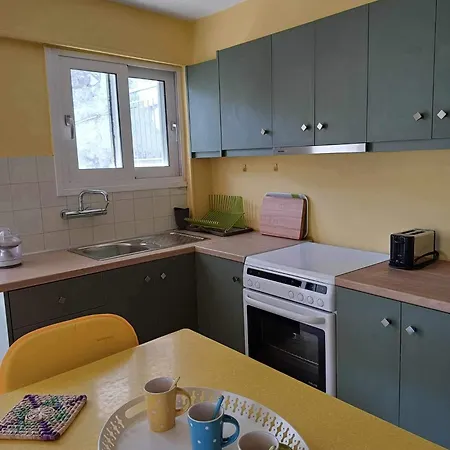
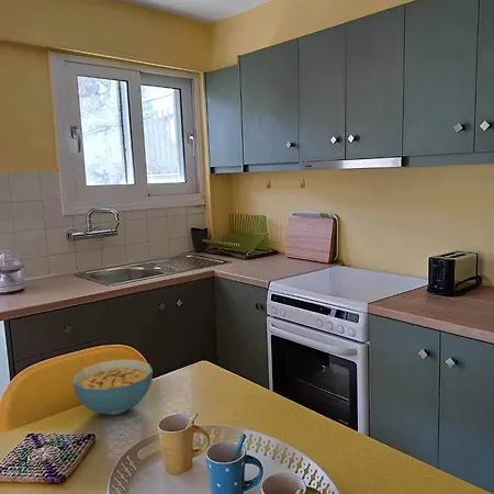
+ cereal bowl (114, 391)
